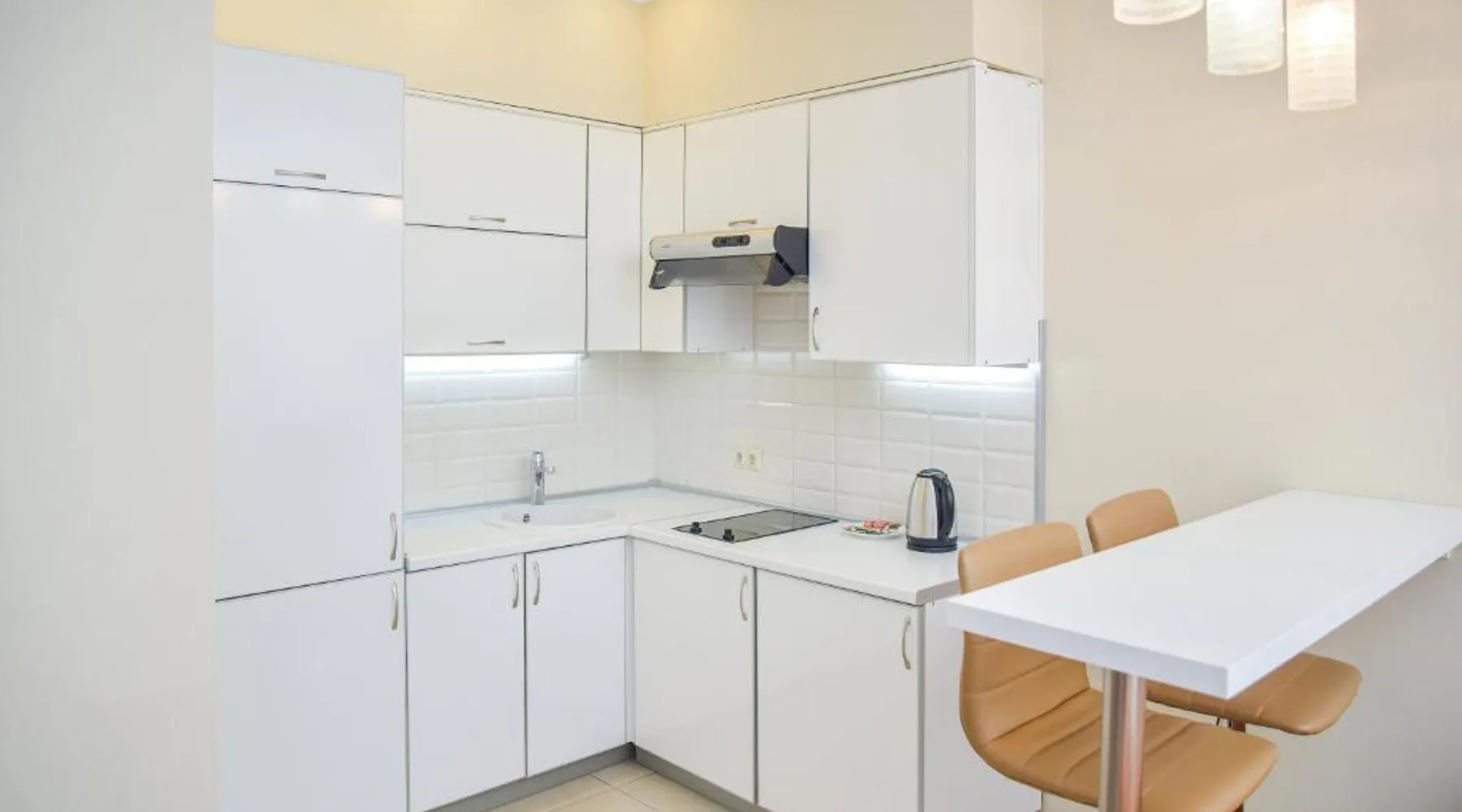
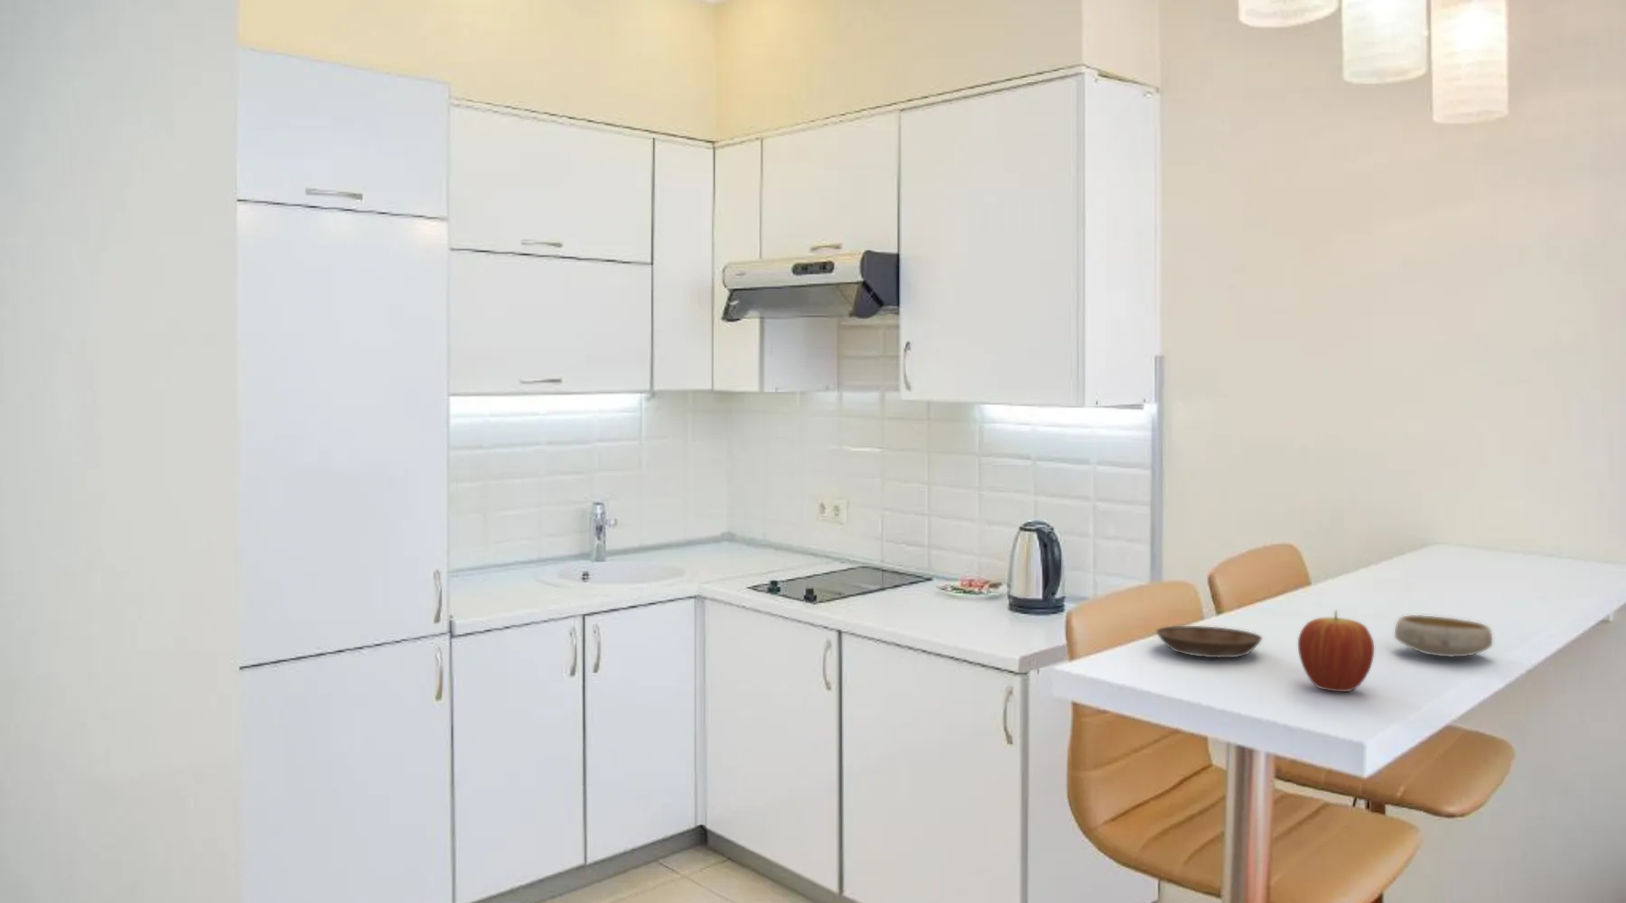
+ saucer (1208, 642)
+ bowl (1441, 637)
+ fruit (1335, 649)
